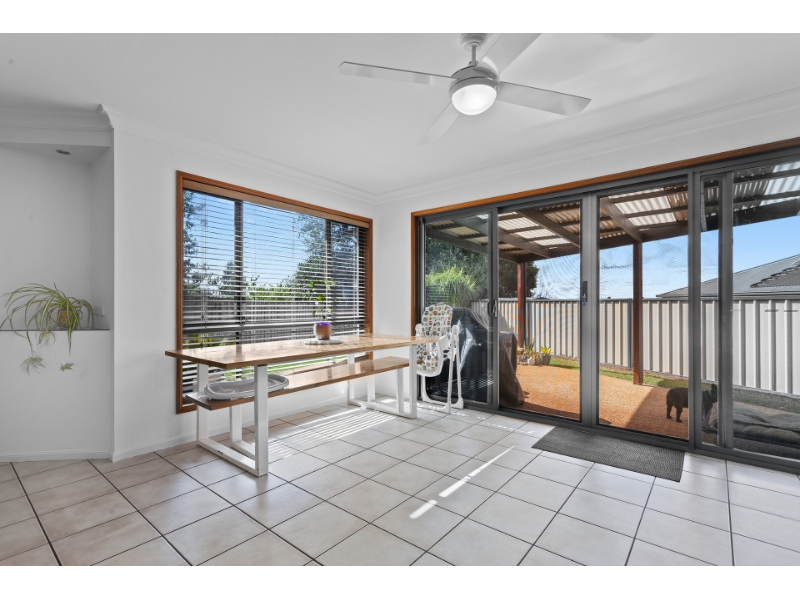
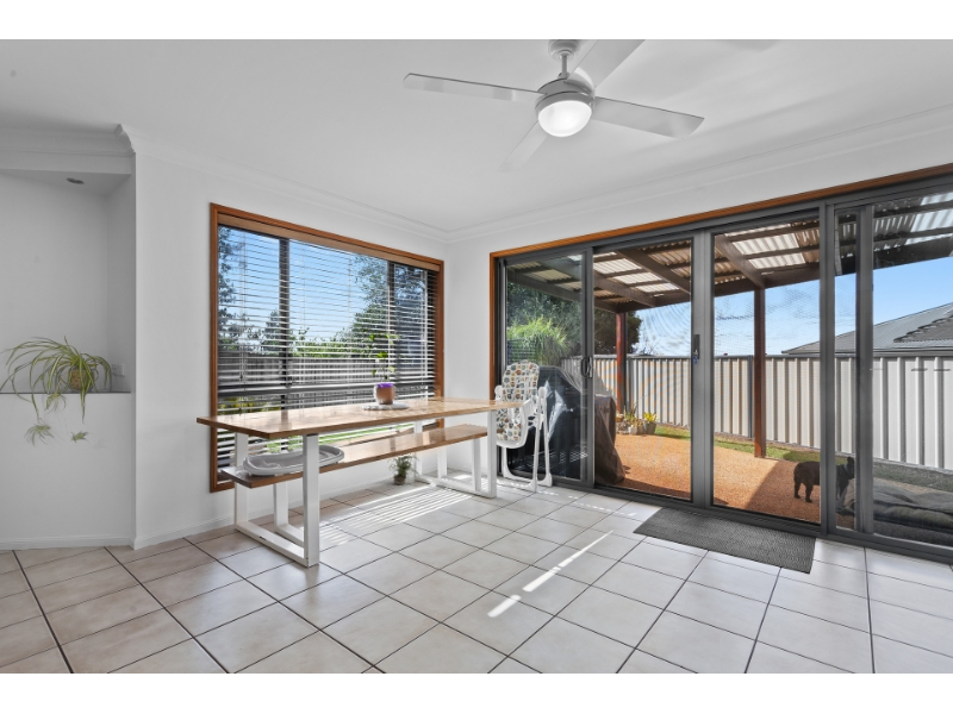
+ potted plant (401, 463)
